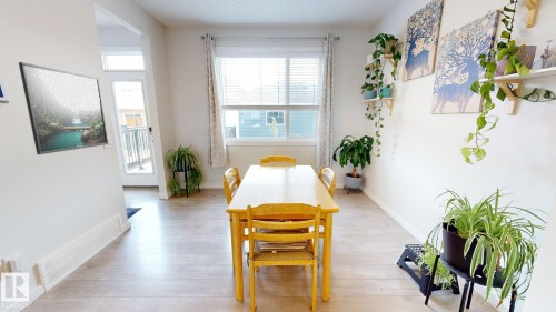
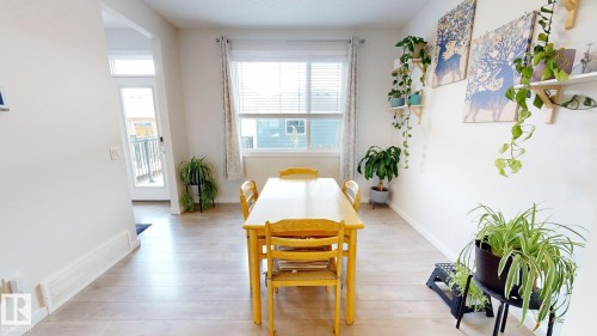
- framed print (71, 111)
